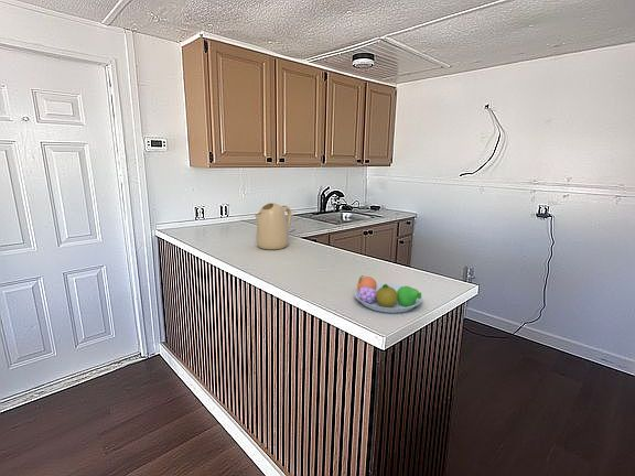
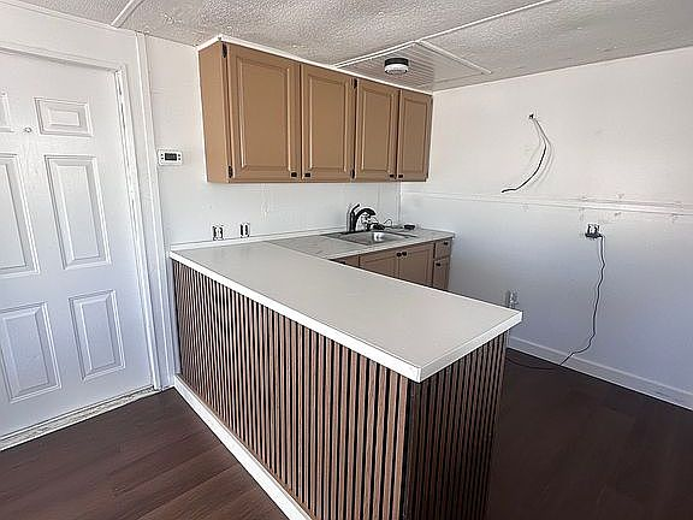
- fruit bowl (389, 290)
- kettle (273, 225)
